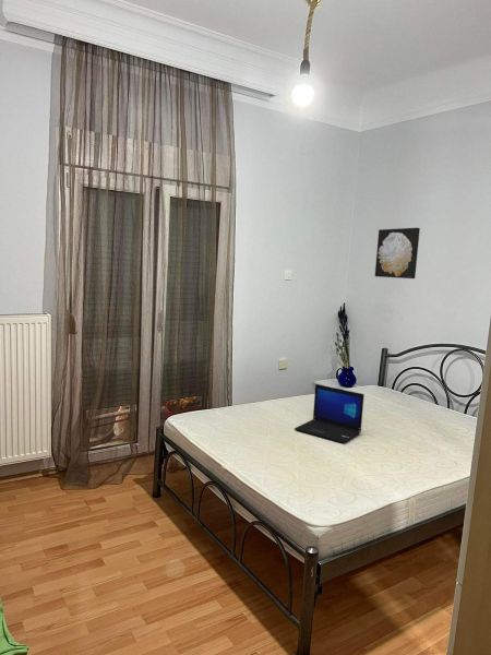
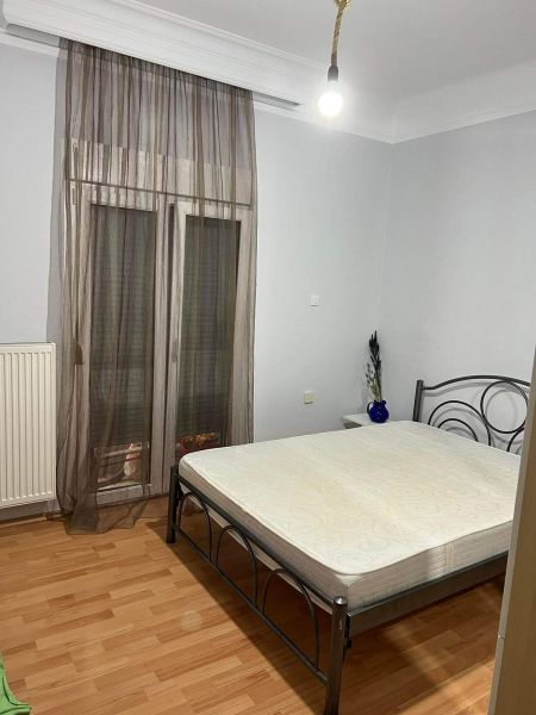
- laptop (328, 412)
- wall art (396, 253)
